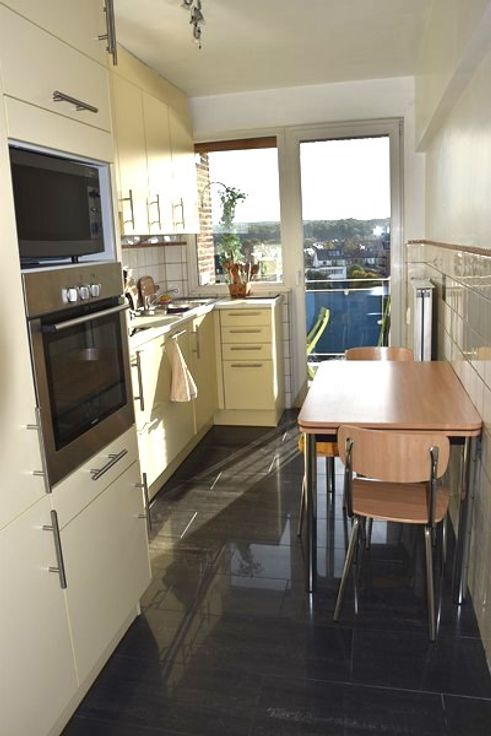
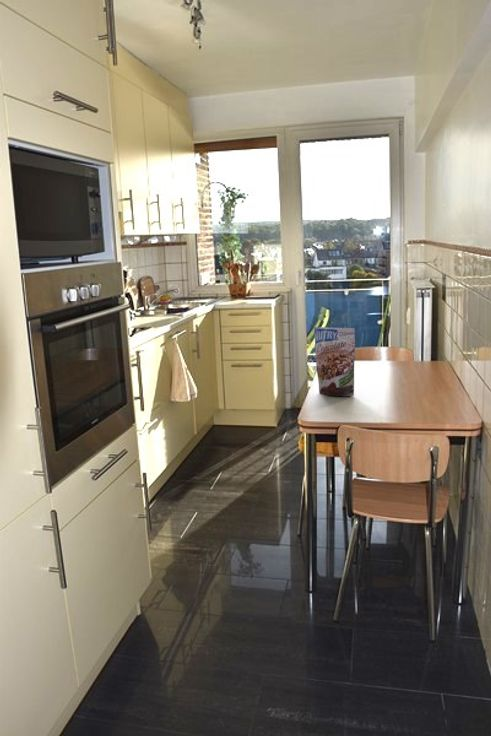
+ granola pouch (334, 361)
